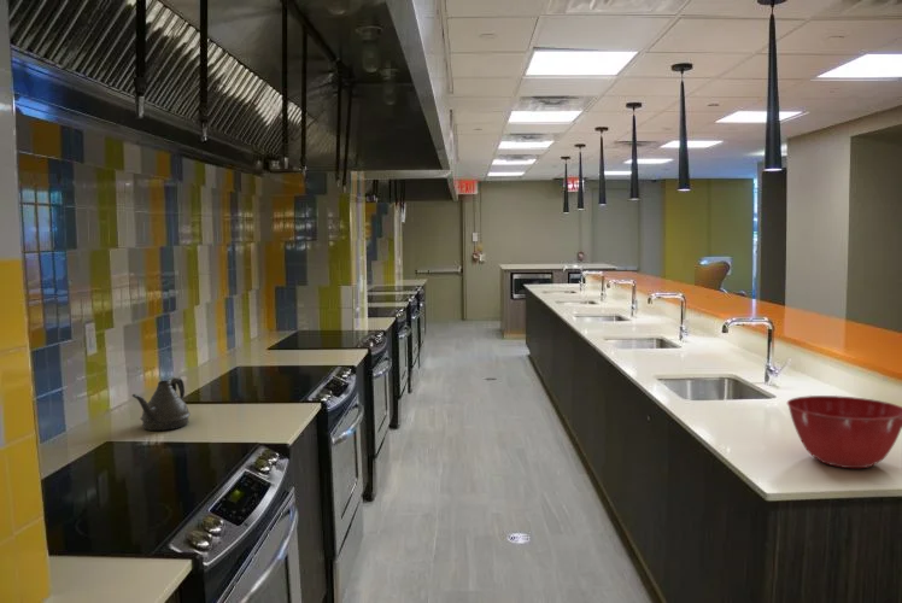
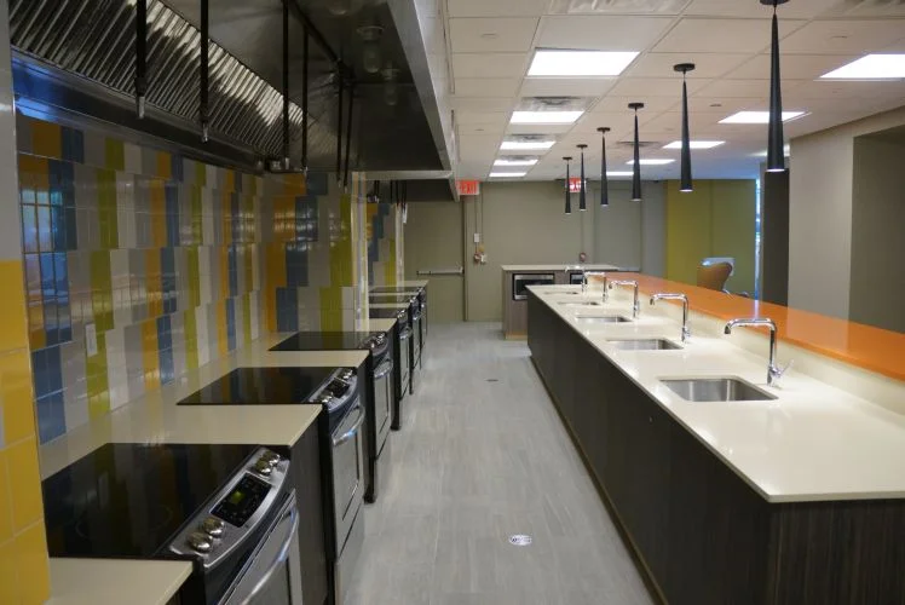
- mixing bowl (844, 433)
- teapot (158, 405)
